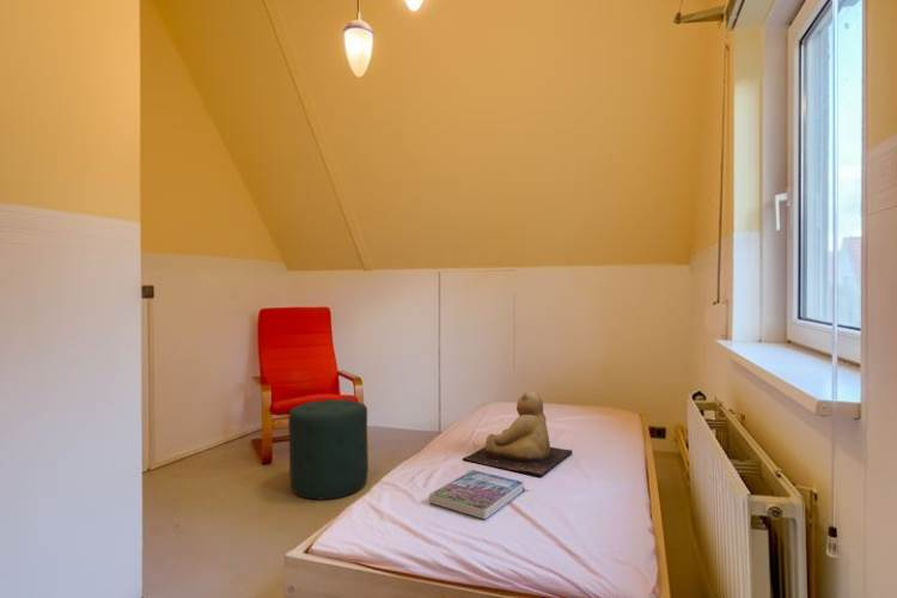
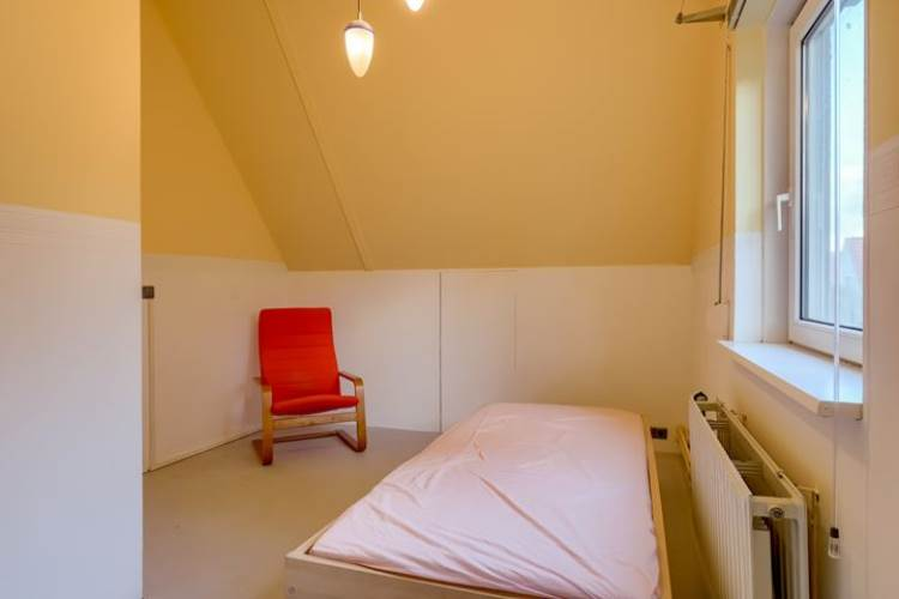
- teddy bear (518, 423)
- book (477, 492)
- ottoman (329, 445)
